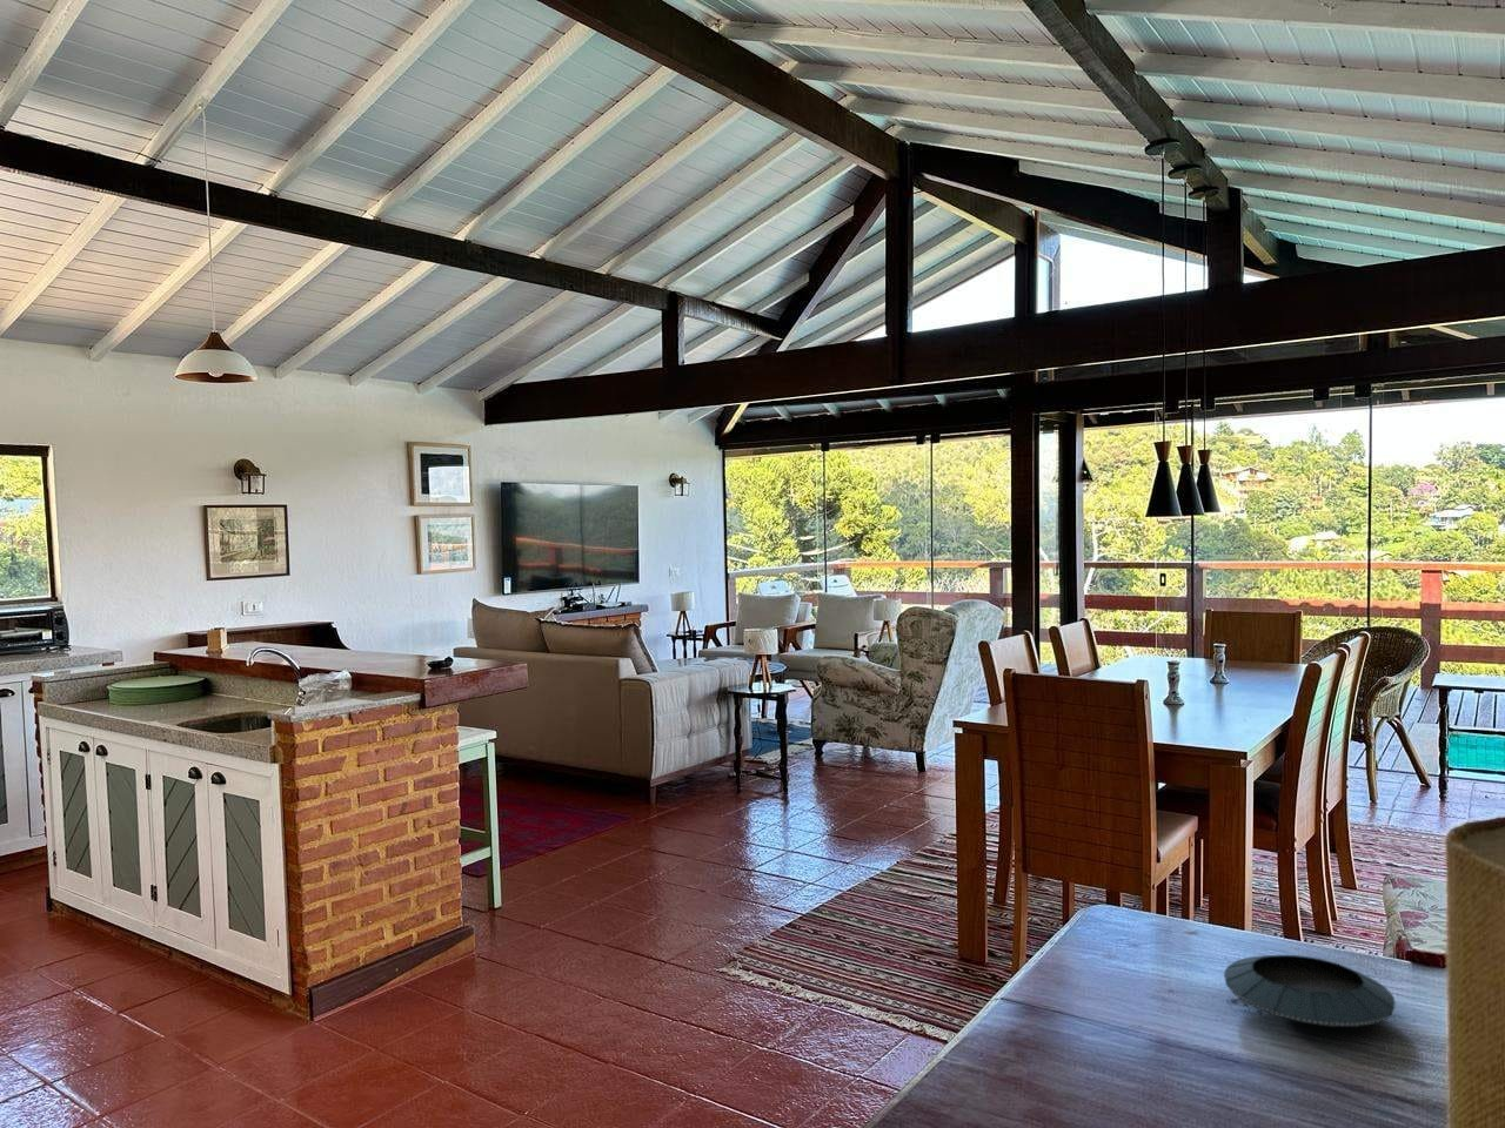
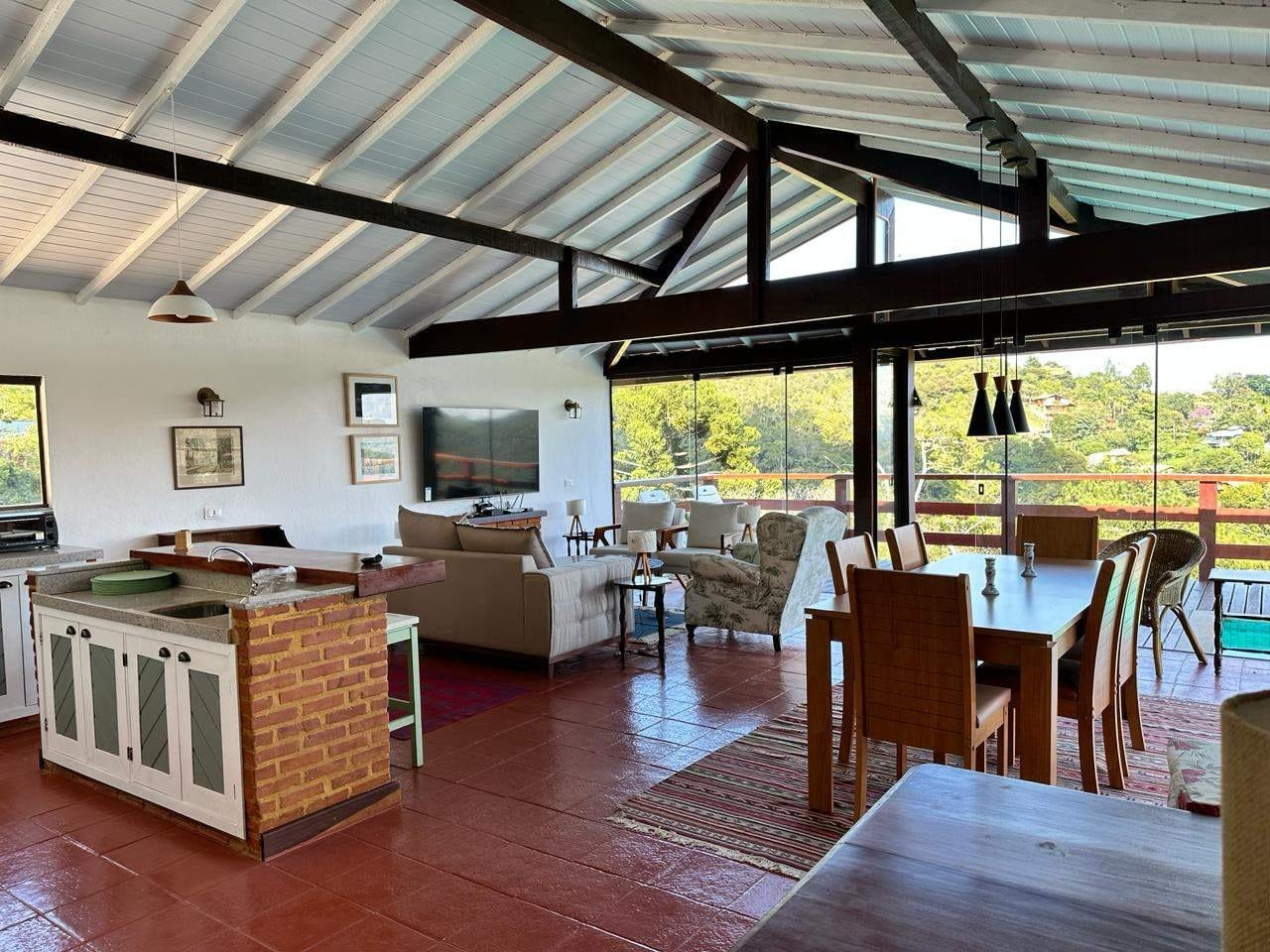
- saucer (1306, 983)
